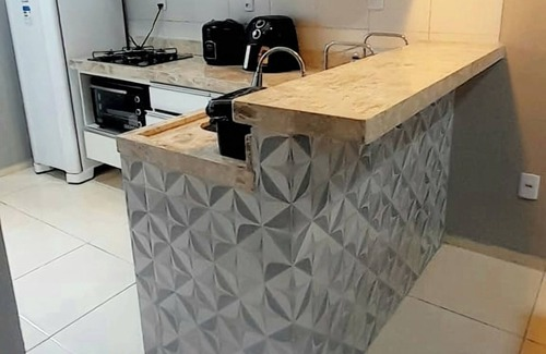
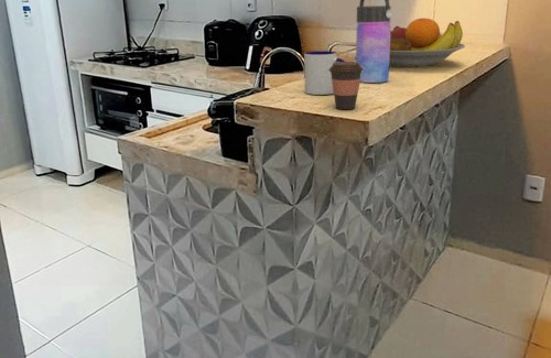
+ coffee cup (345, 85)
+ water bottle (372, 35)
+ fruit bowl (410, 41)
+ mug (326, 73)
